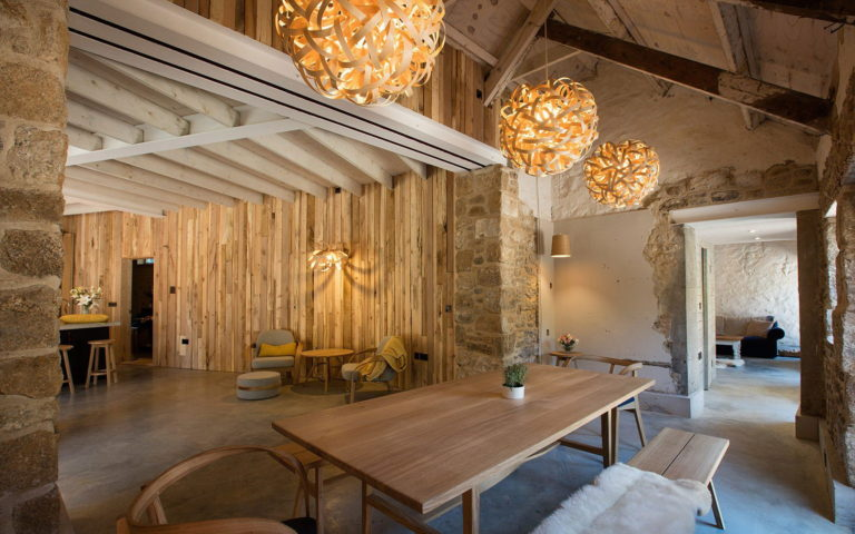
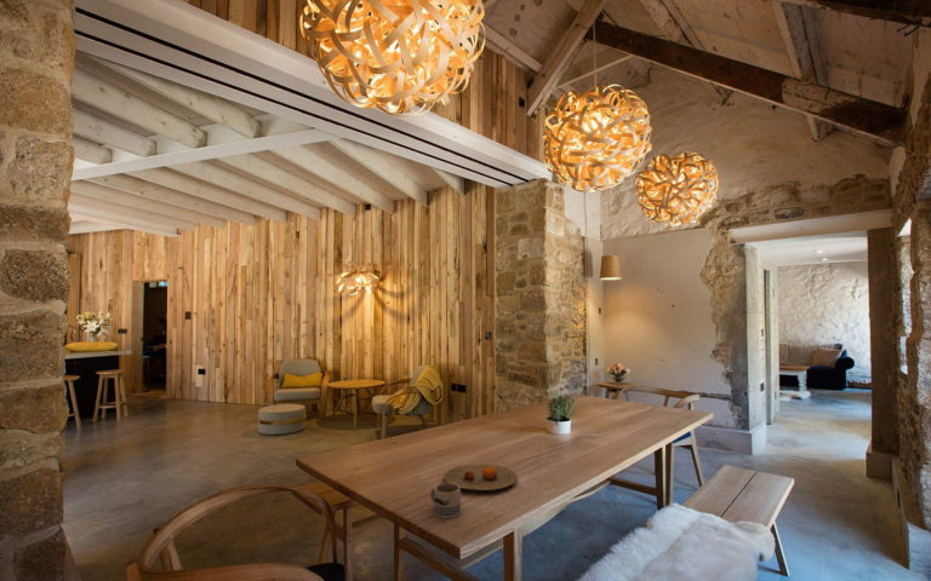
+ plate (480, 472)
+ mug (444, 497)
